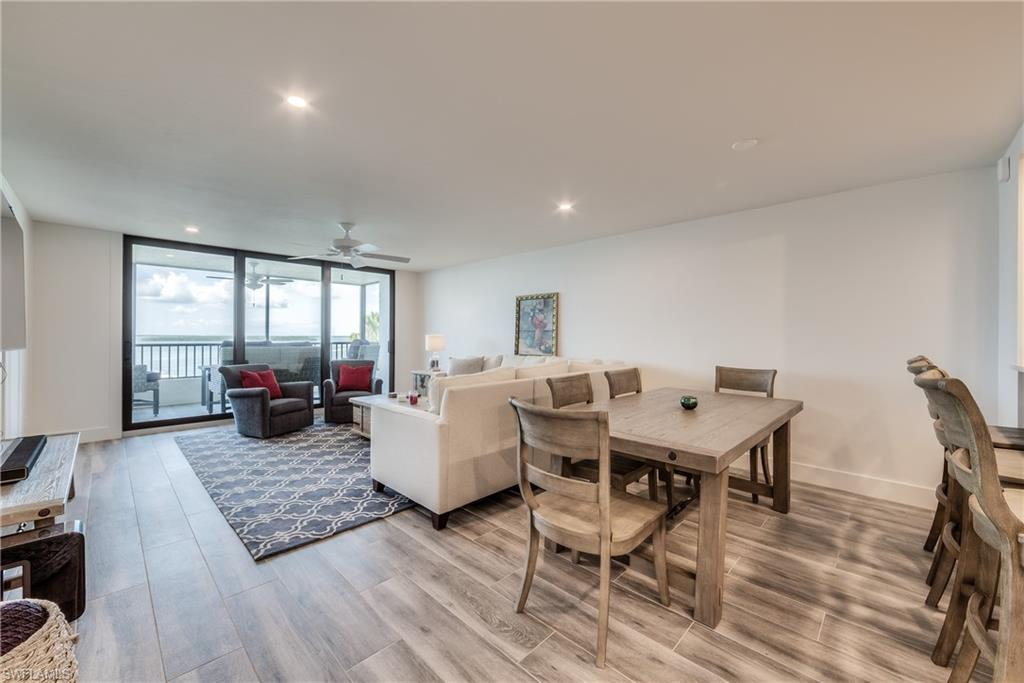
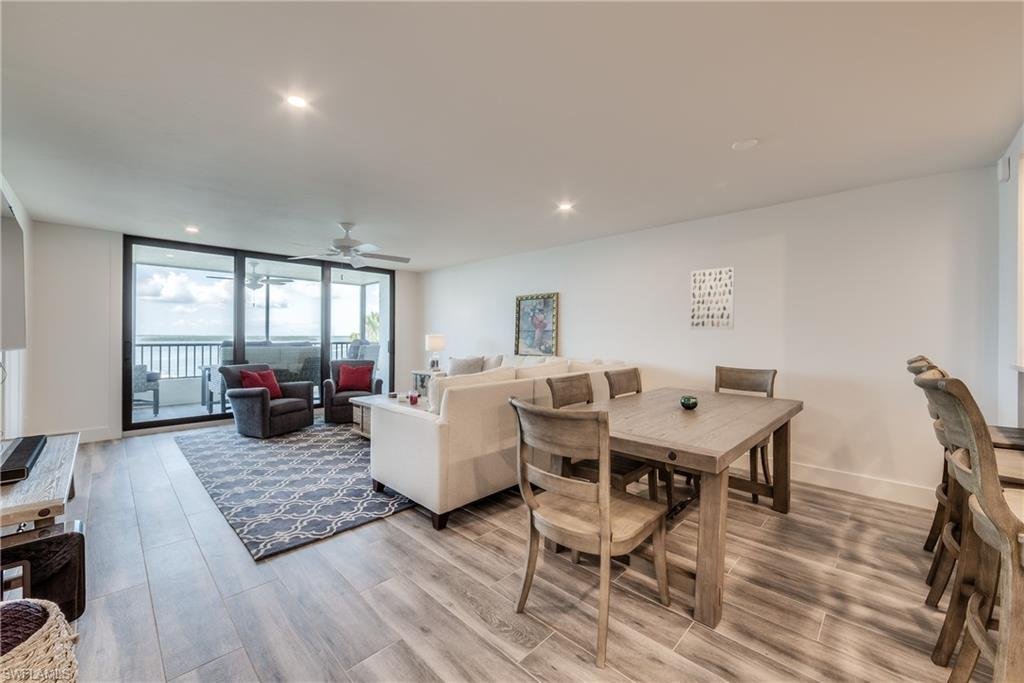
+ wall art (711, 299)
